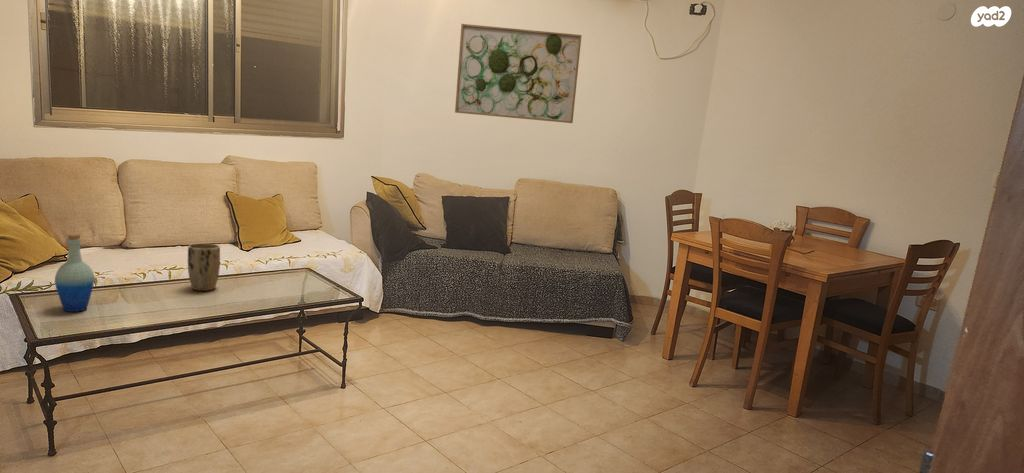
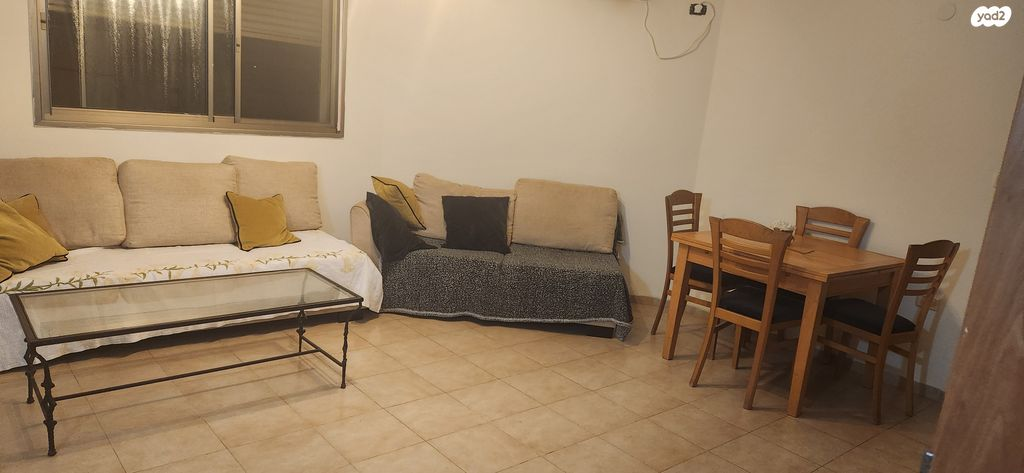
- bottle (74, 272)
- plant pot (203, 267)
- wall art (517, 74)
